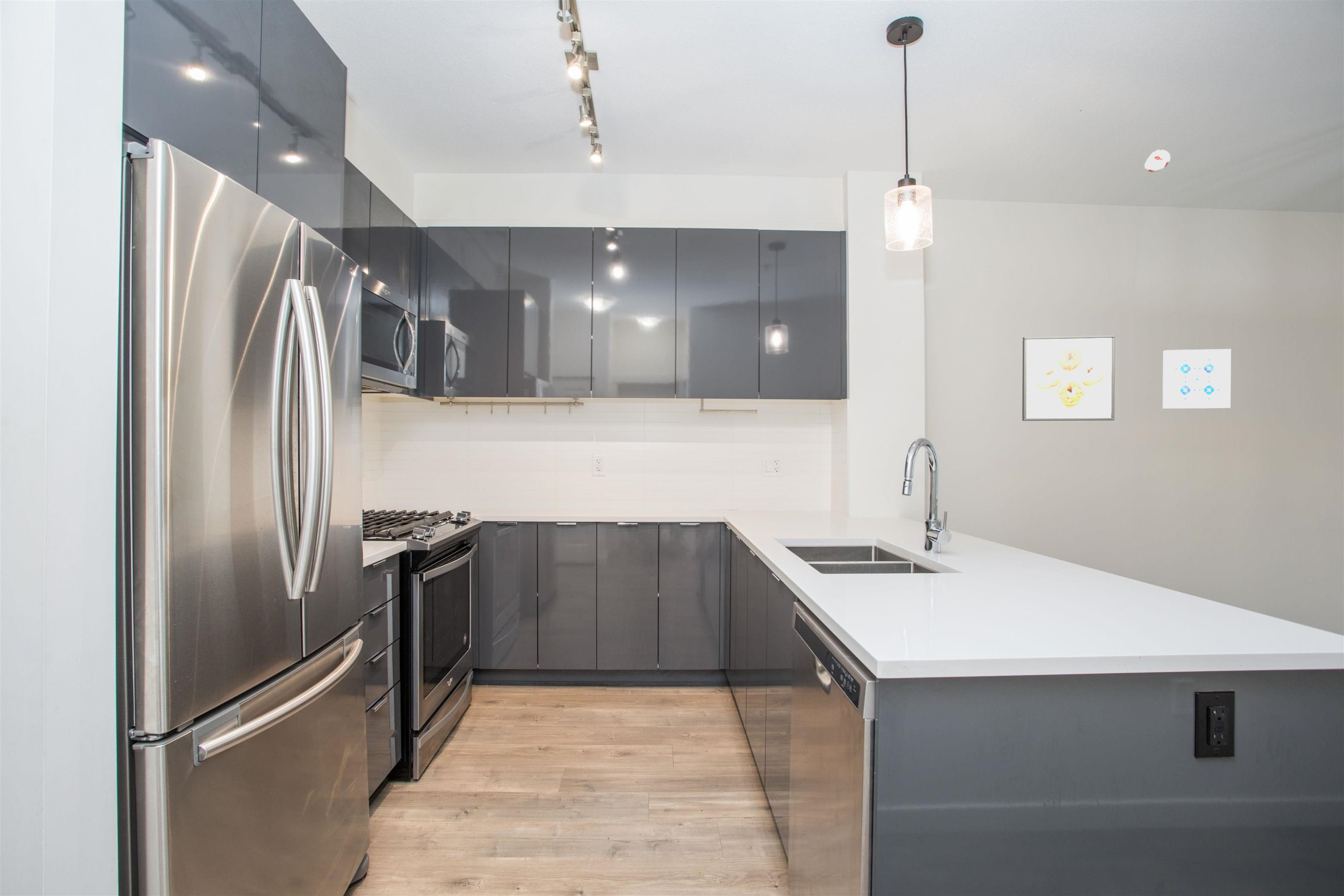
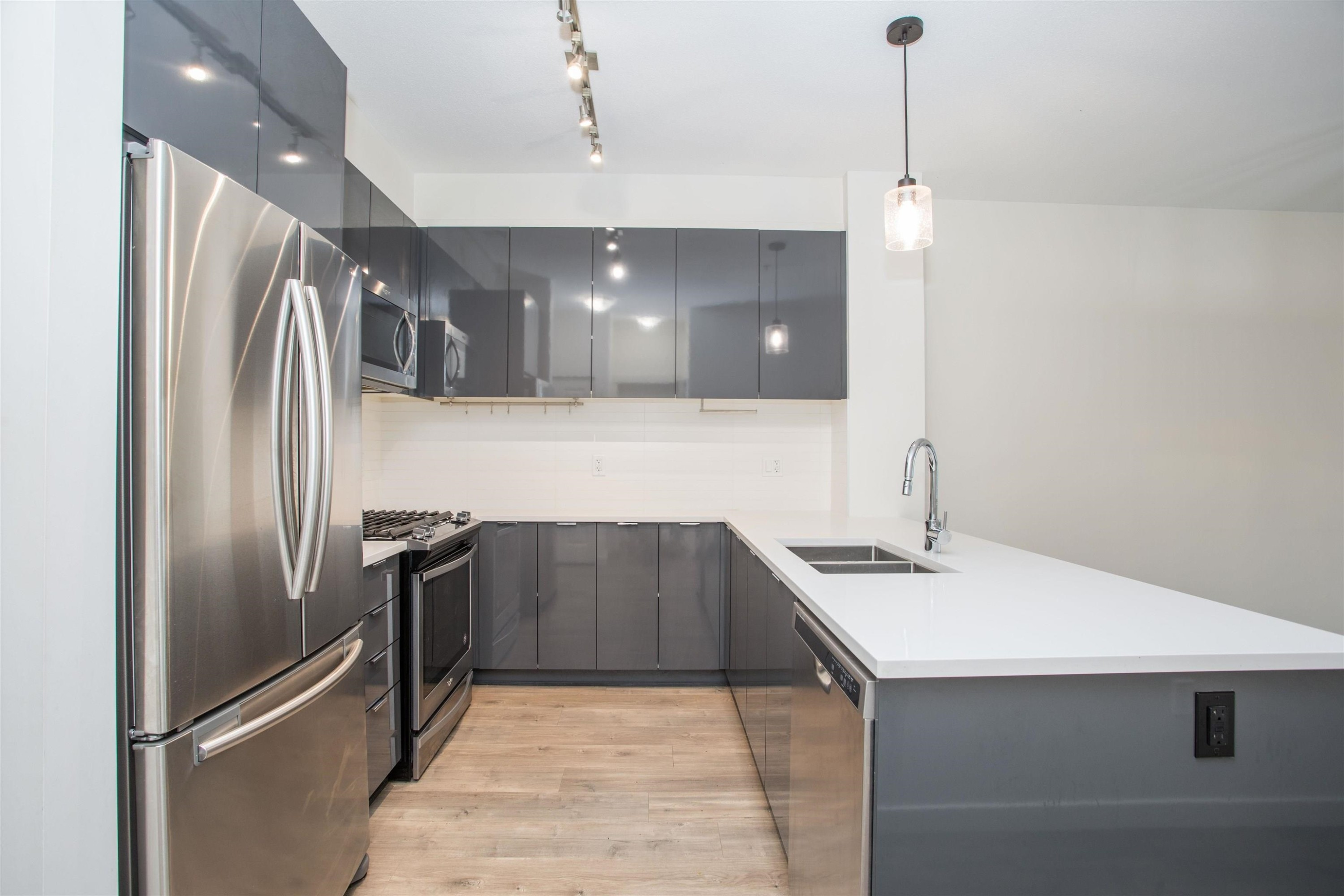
- wall art (1196, 379)
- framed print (1068, 378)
- smoke detector (1157, 160)
